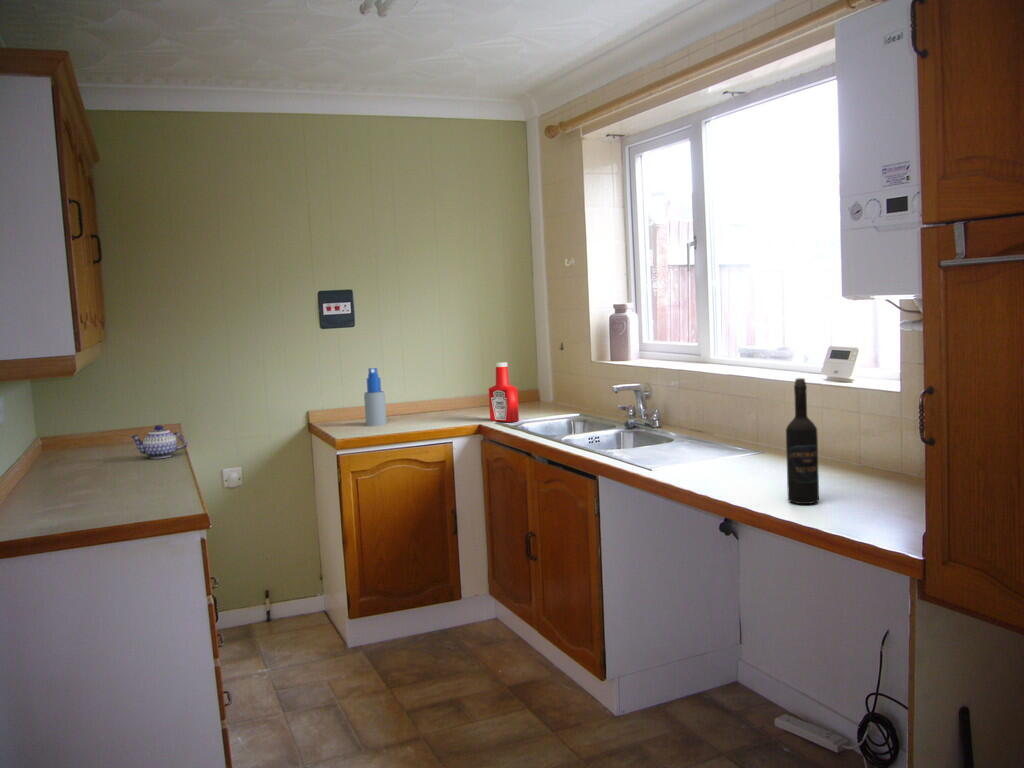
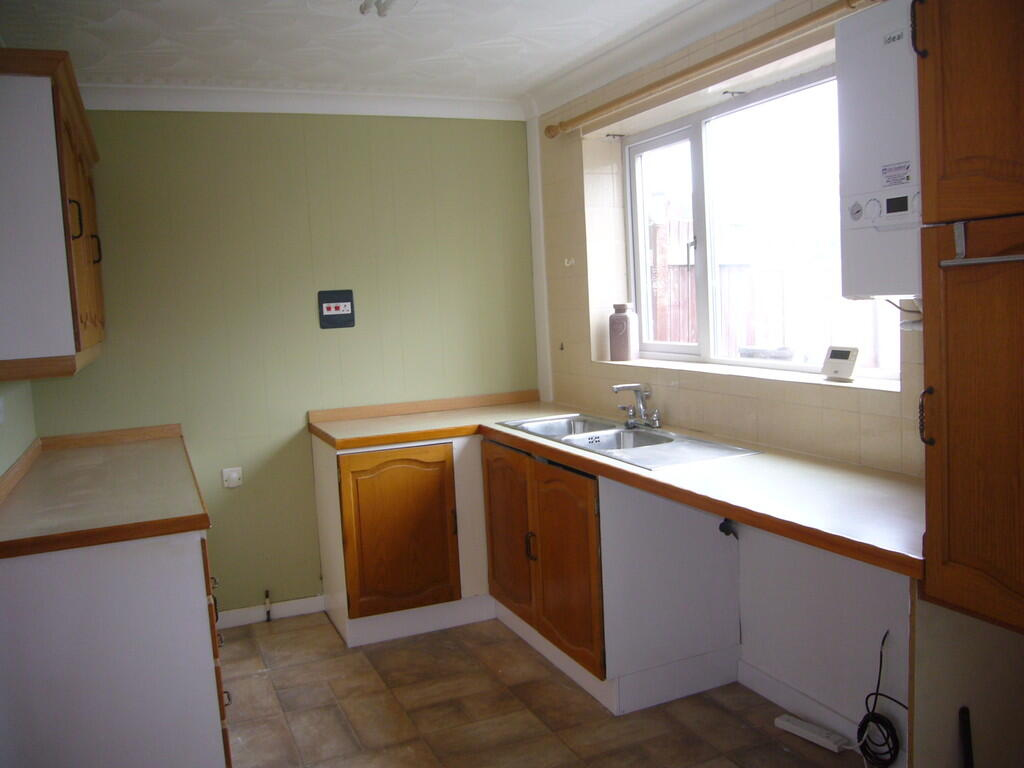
- teapot (159, 440)
- soap bottle (502, 391)
- spray bottle (374, 396)
- wine bottle (801, 440)
